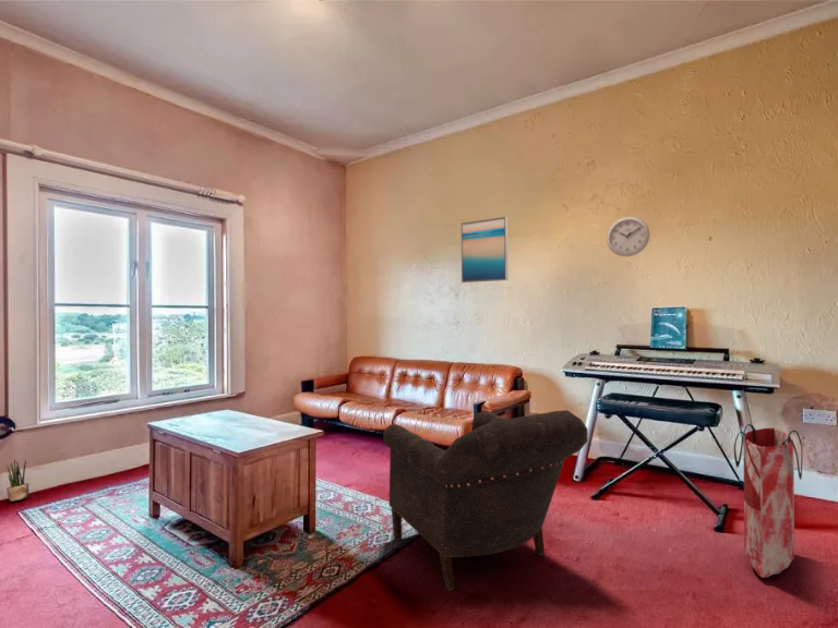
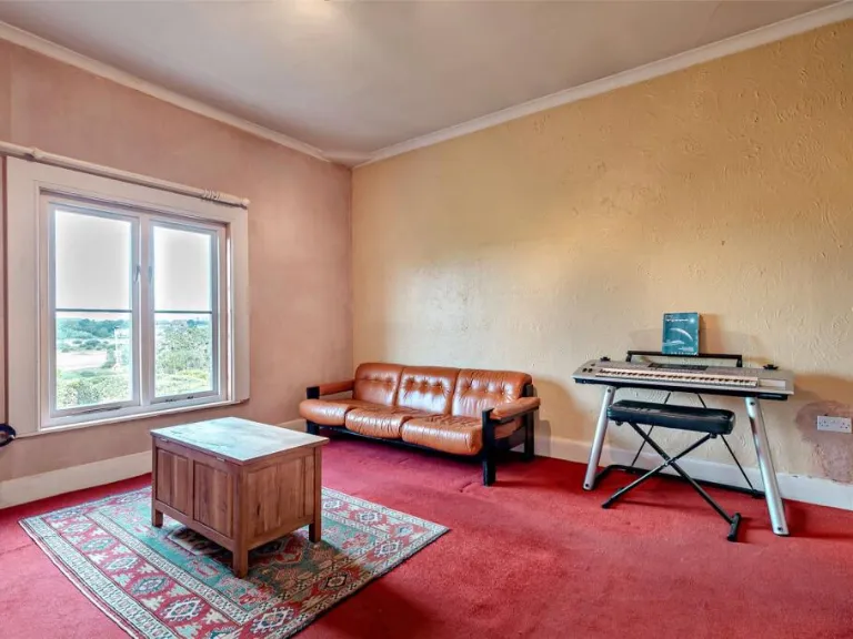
- wall clock (626, 235)
- potted plant (16, 479)
- bag (768, 497)
- armchair (486, 481)
- wall art (483, 251)
